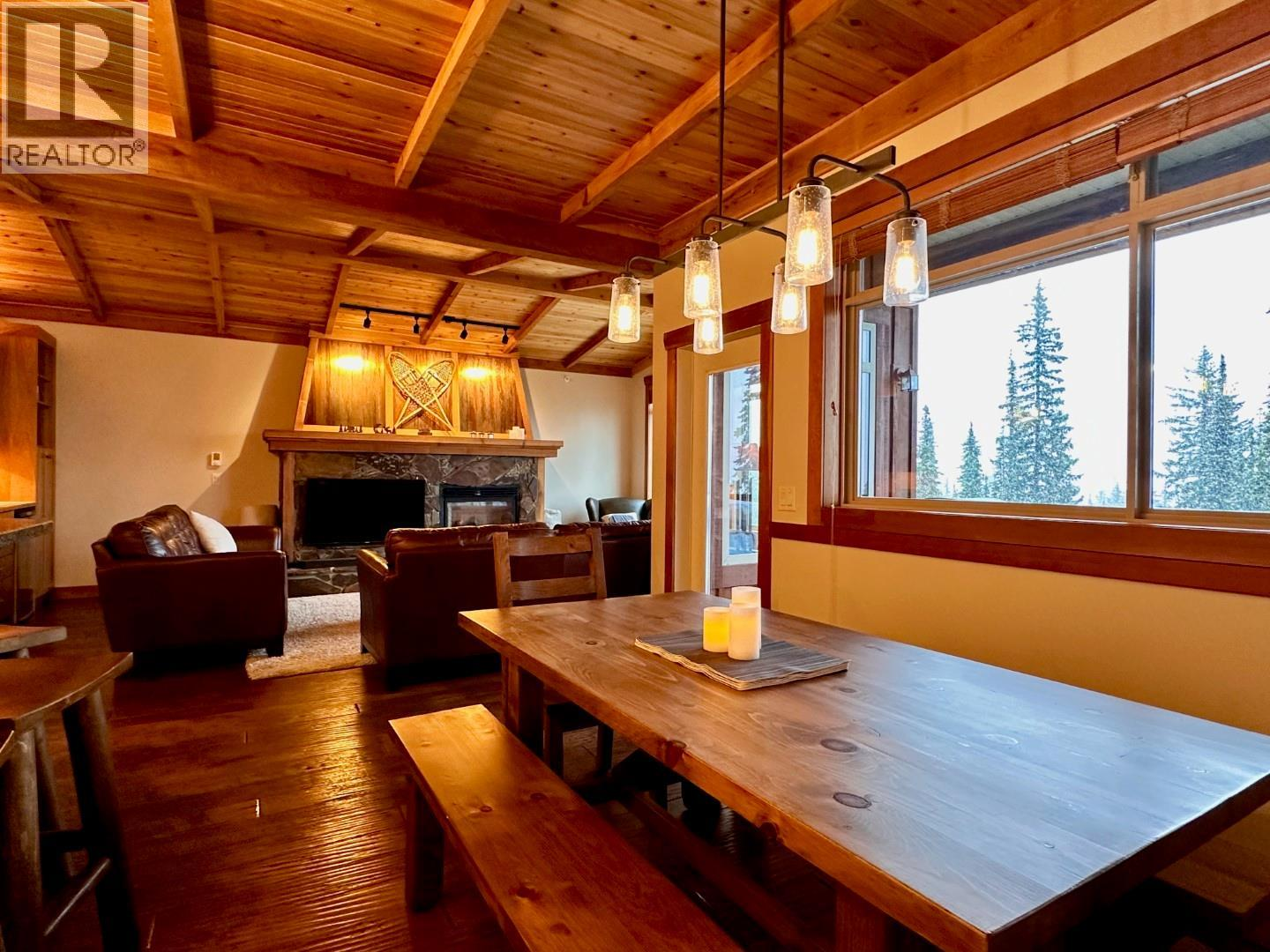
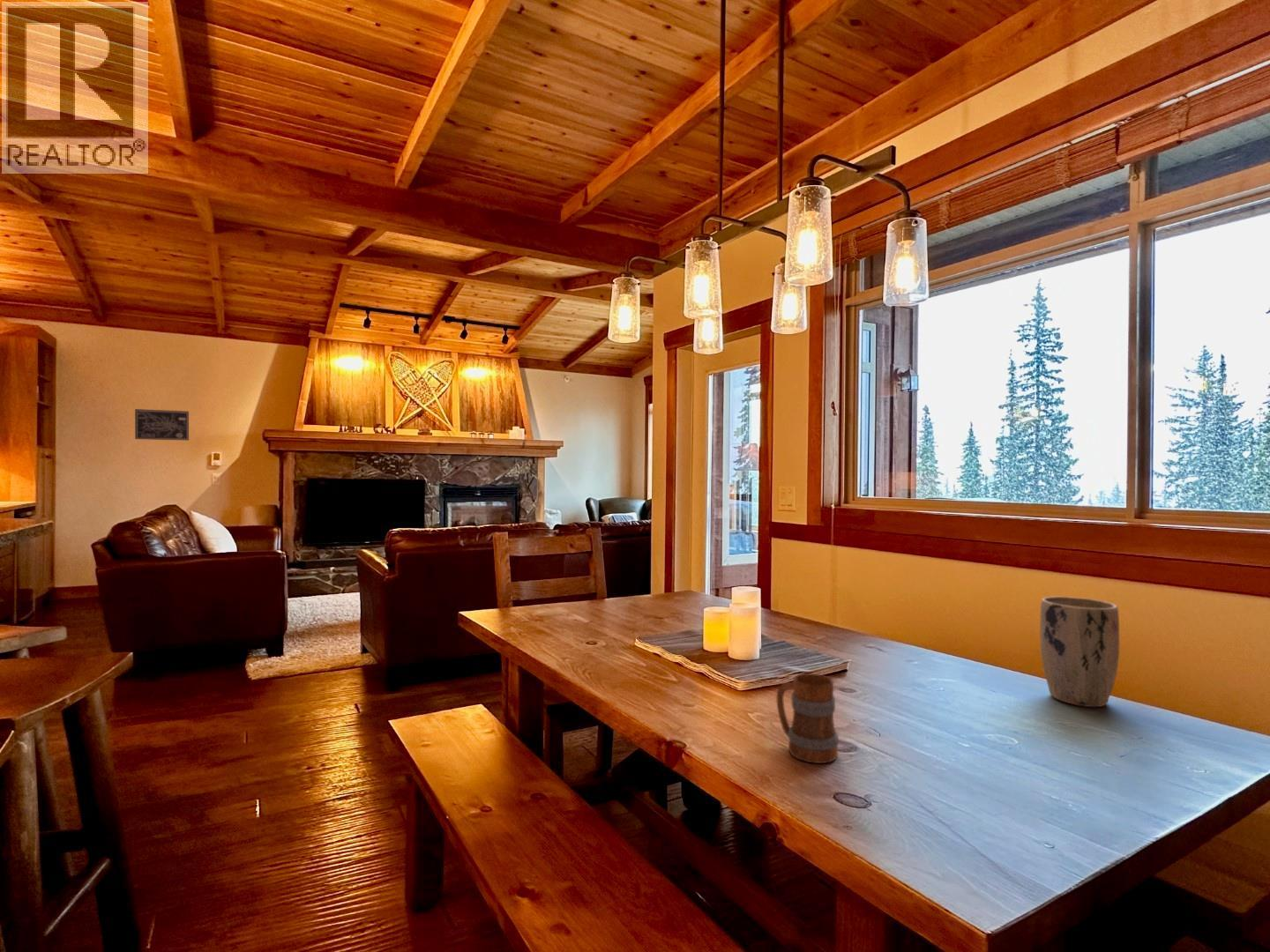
+ wall art (162, 425)
+ plant pot (1078, 651)
+ mug (804, 713)
